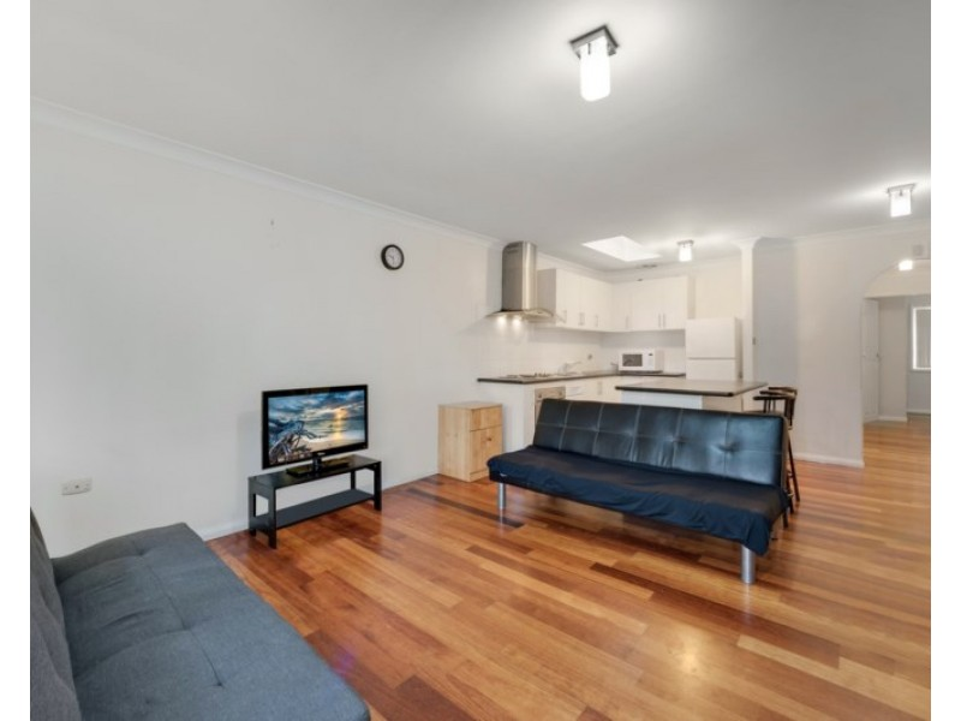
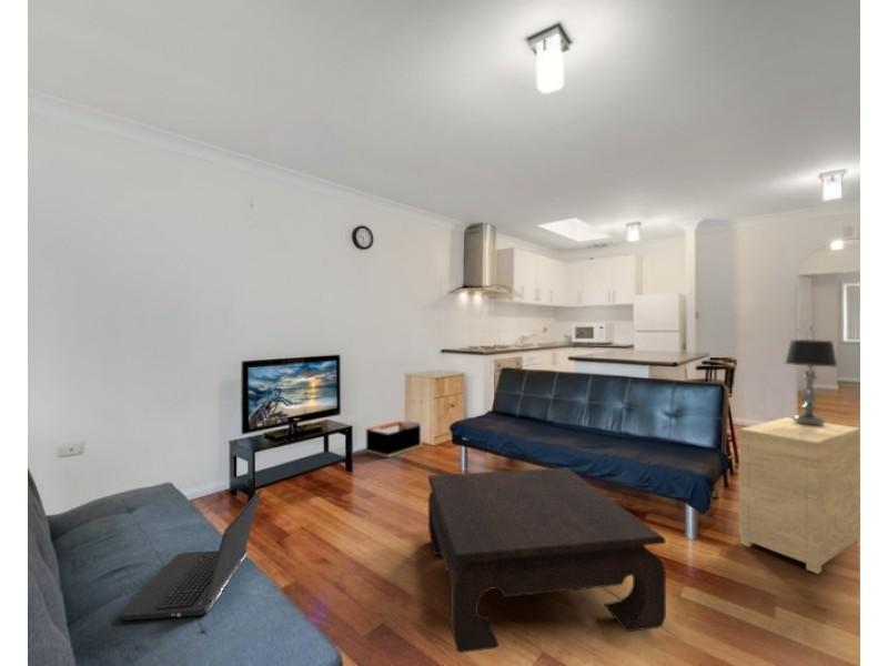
+ laptop computer (199, 552)
+ storage bin (397, 436)
+ side table (794, 484)
+ table lamp (808, 382)
+ coffee table (525, 539)
